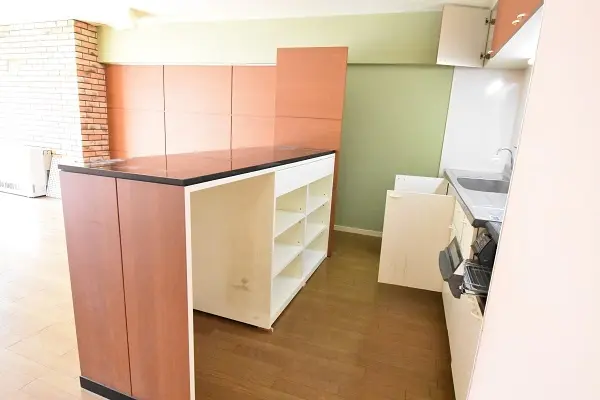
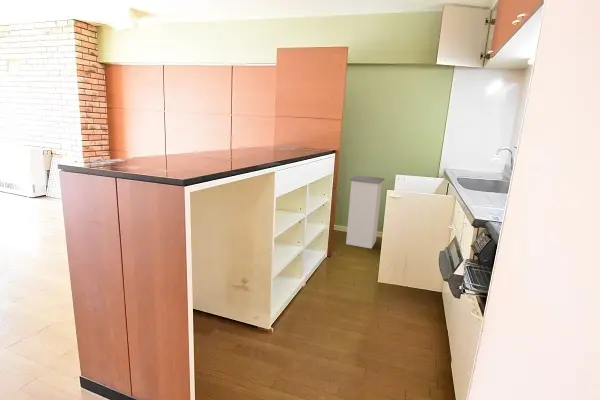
+ trash can (364, 210)
